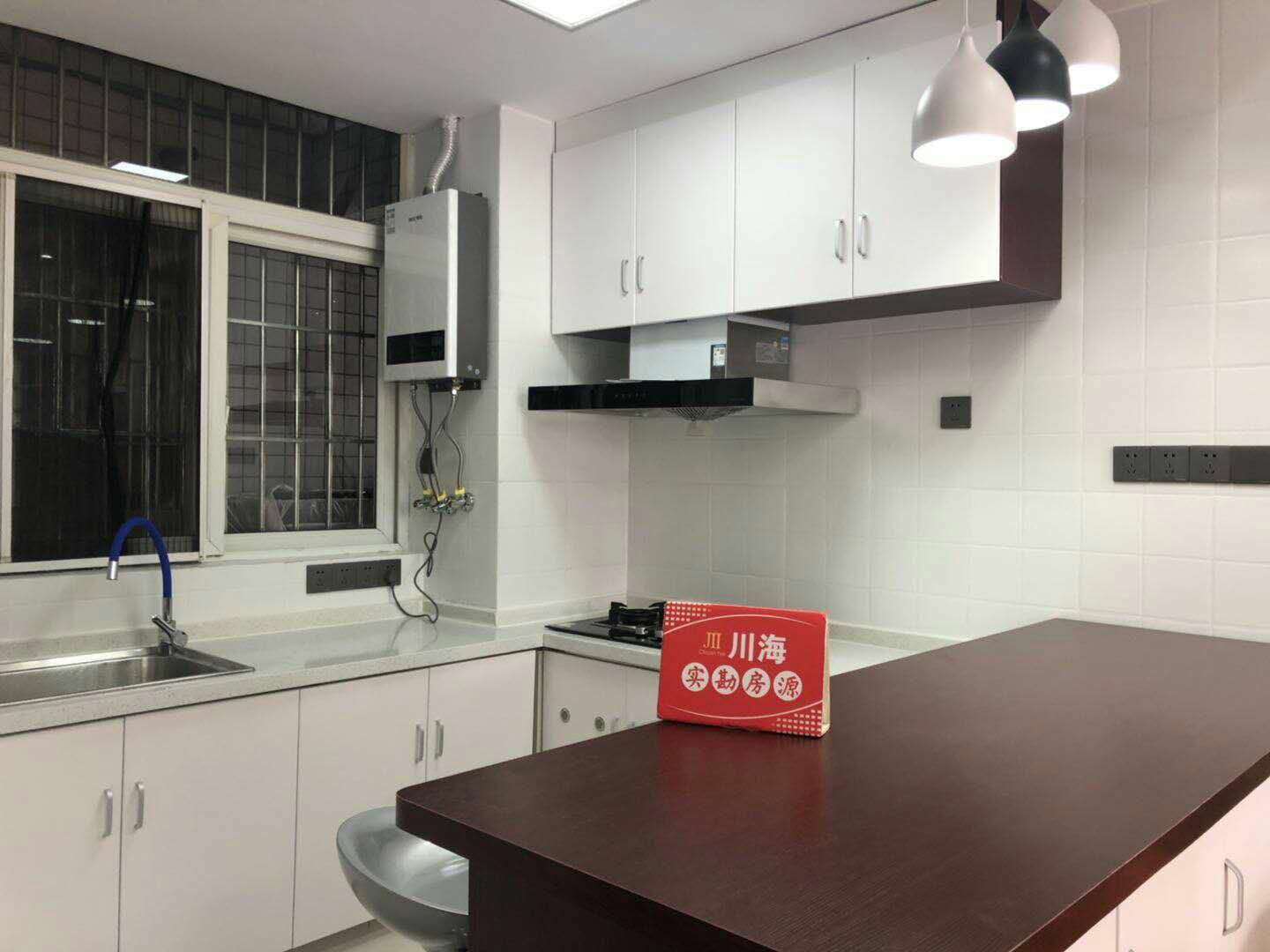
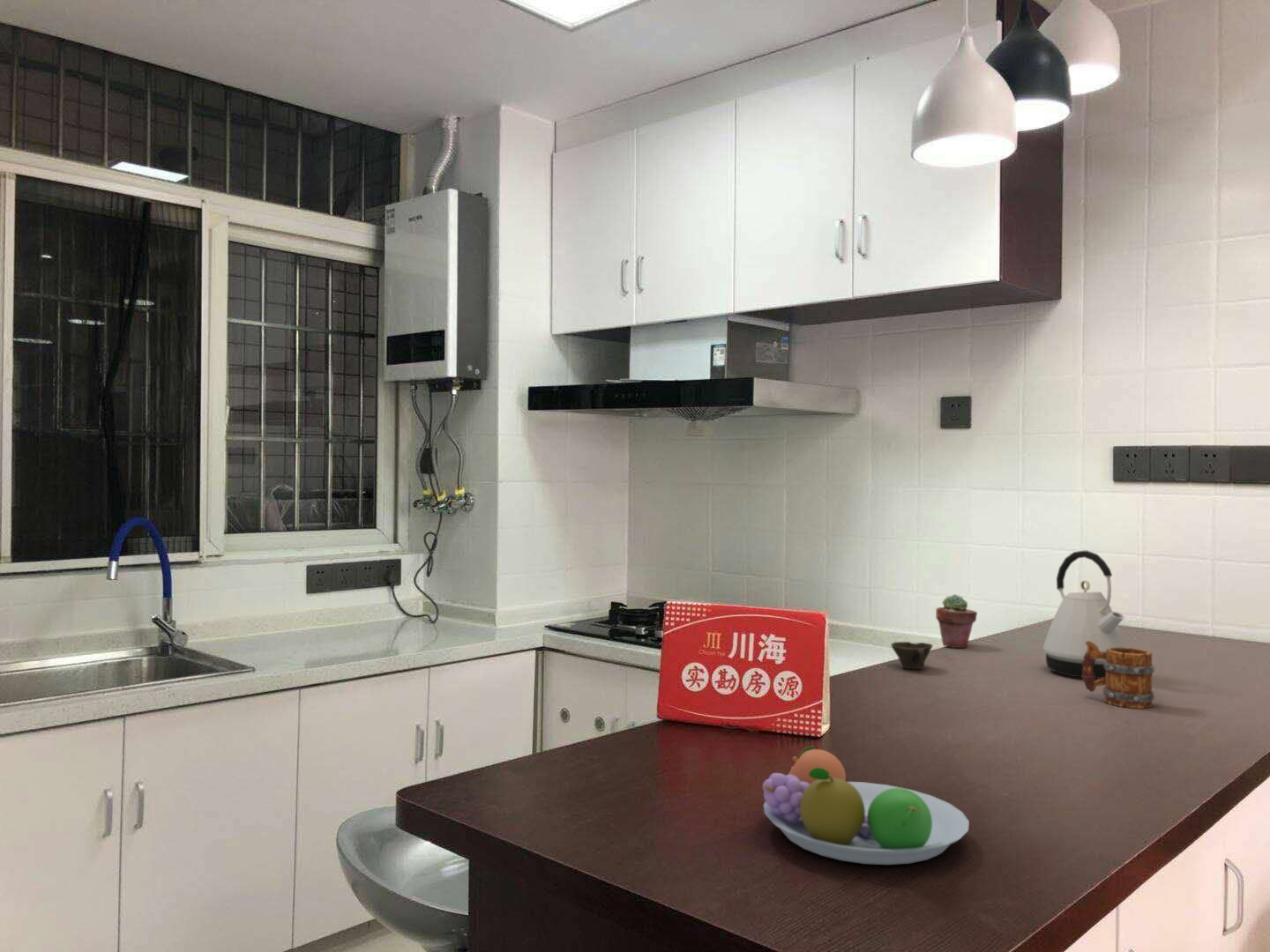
+ mug (1117, 673)
+ fruit bowl (863, 796)
+ kettle (1087, 612)
+ potted succulent (955, 620)
+ cup (912, 656)
